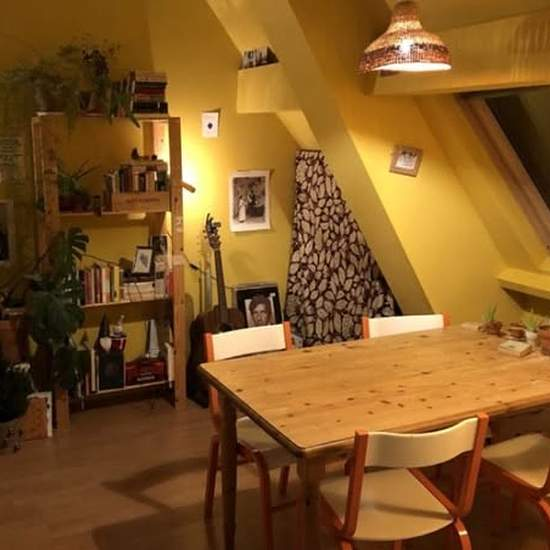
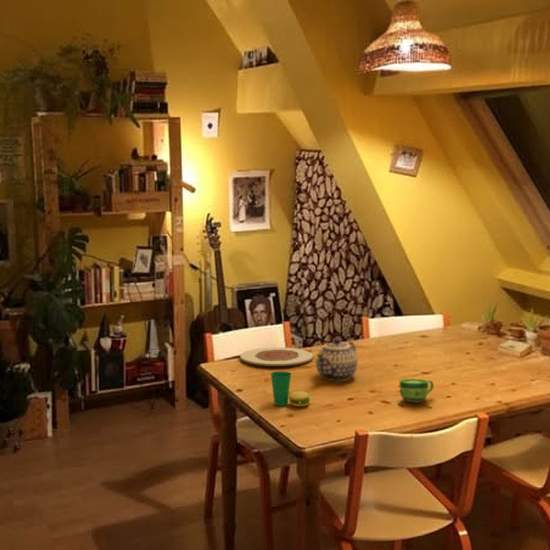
+ plate (276, 355)
+ cup (288, 389)
+ teapot (336, 358)
+ cup (416, 389)
